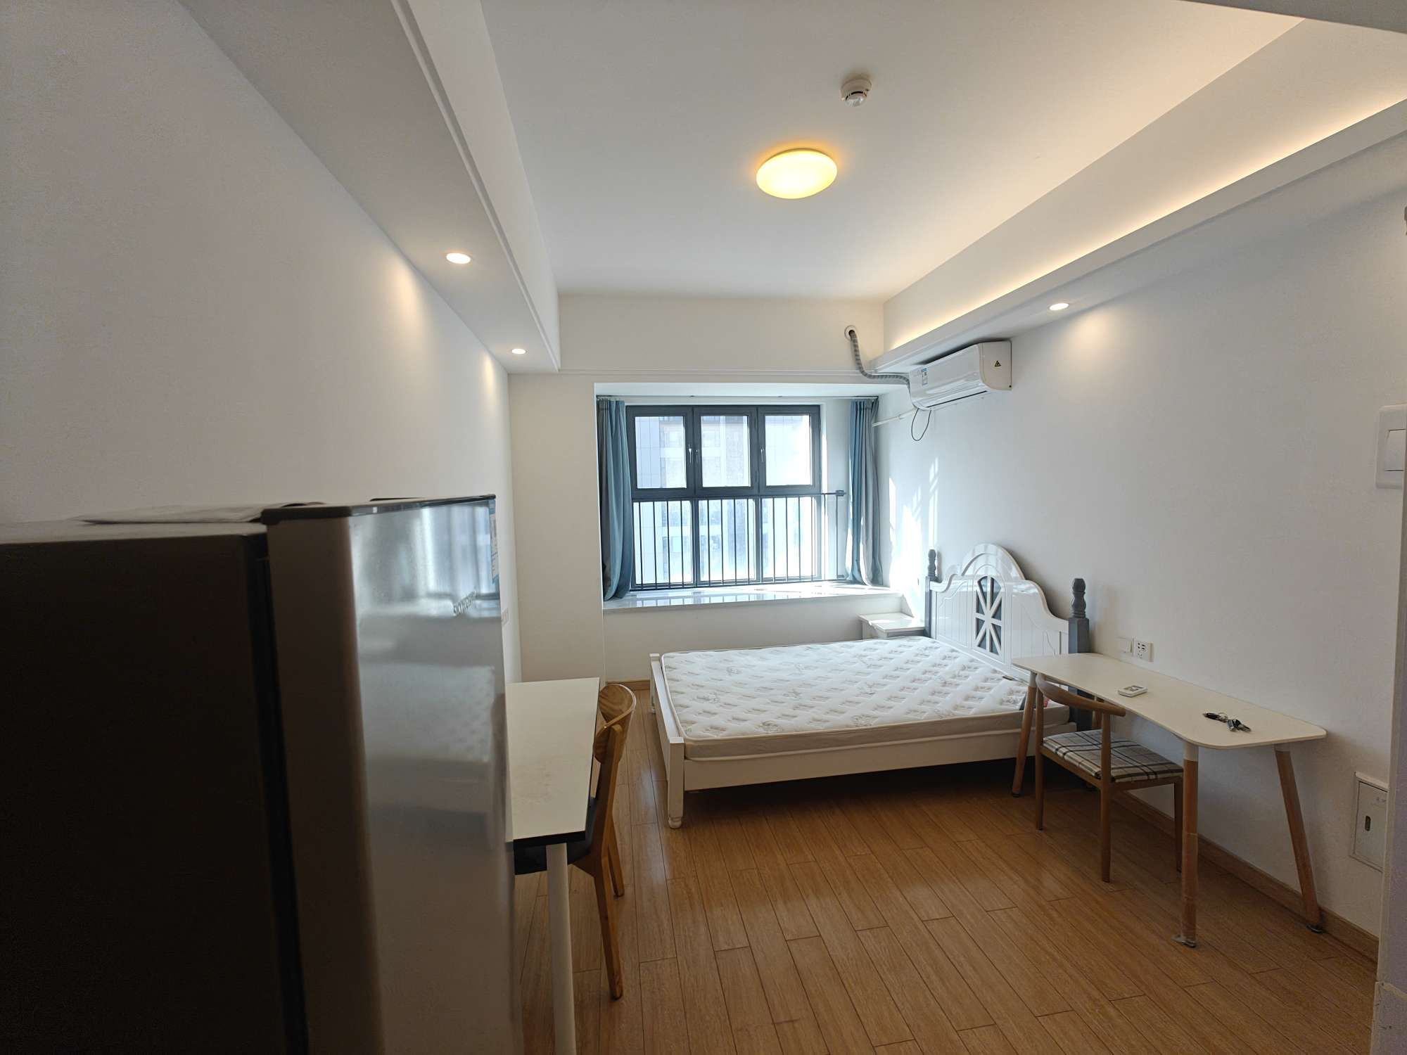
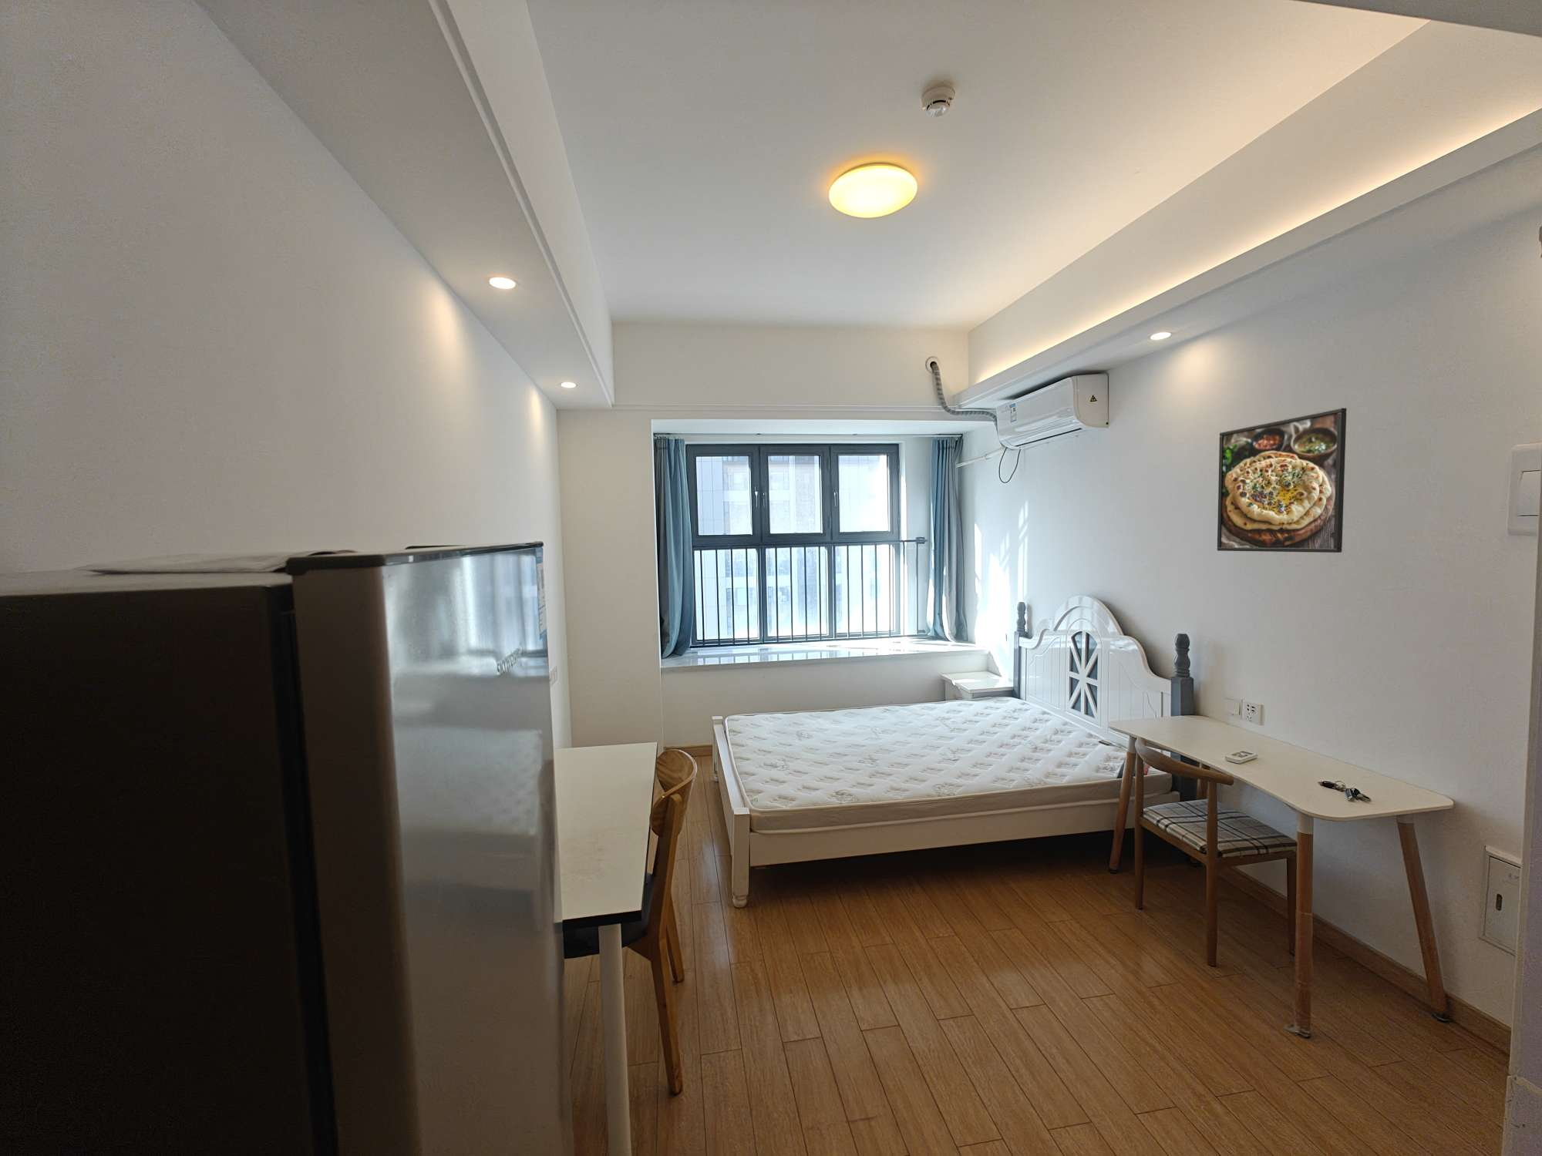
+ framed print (1275, 486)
